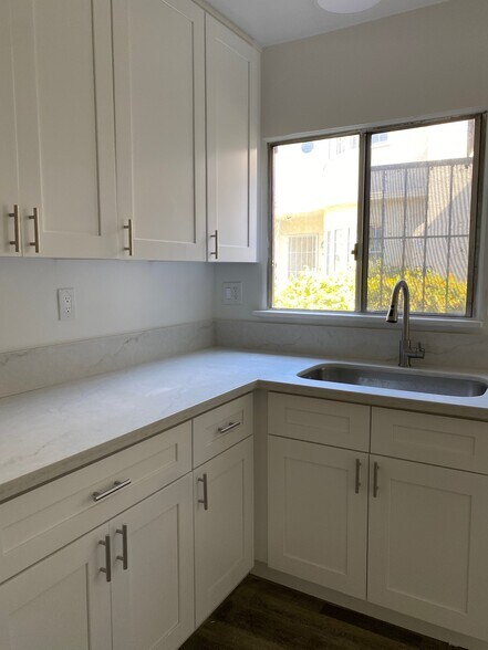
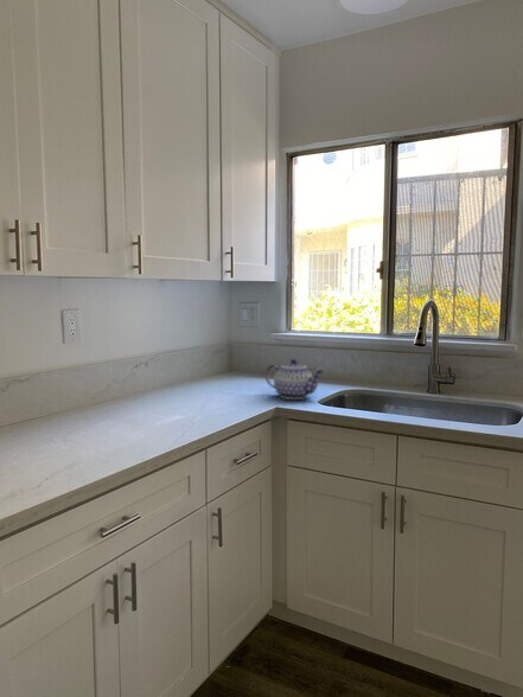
+ teapot (293, 378)
